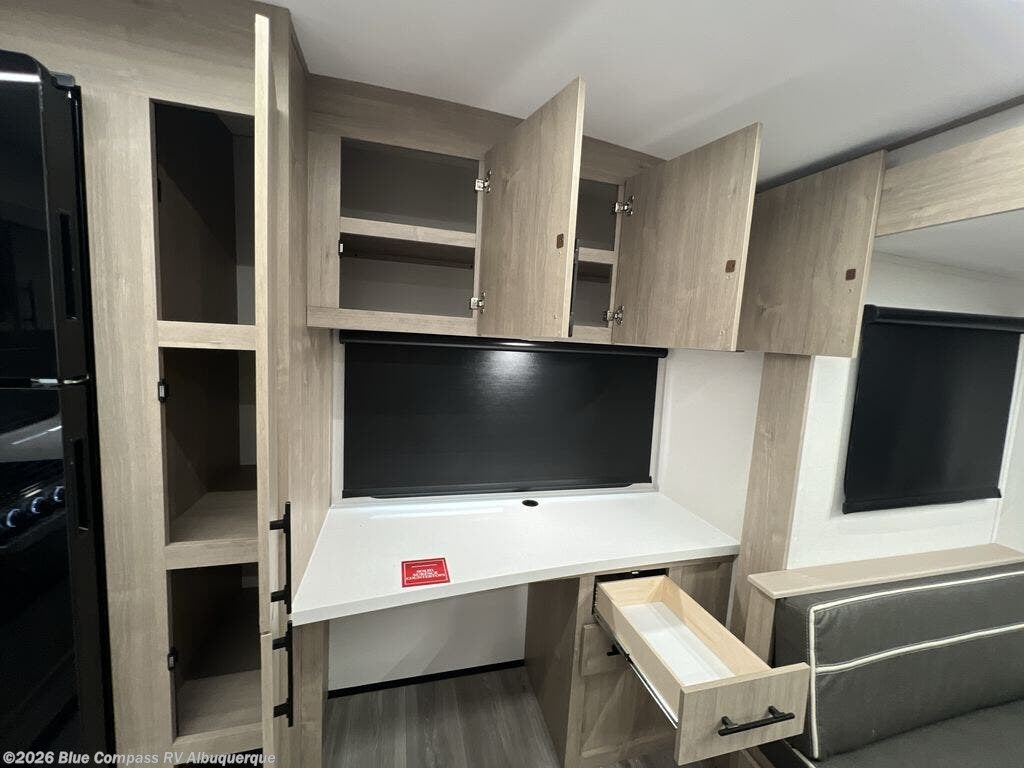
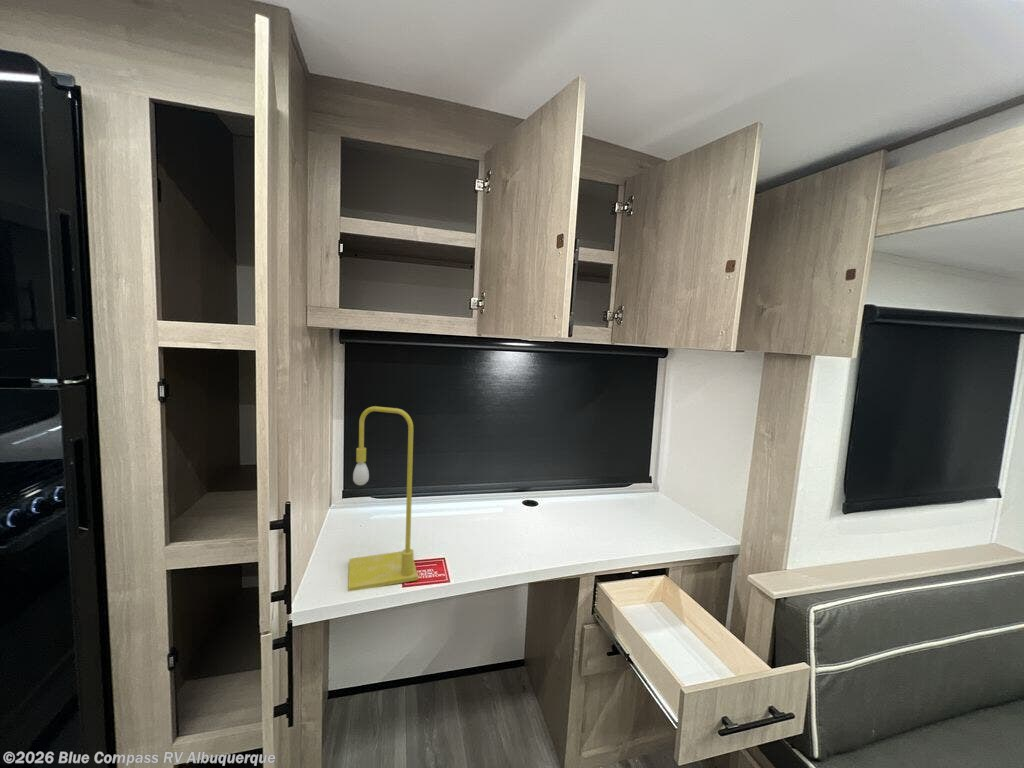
+ table lamp (366, 482)
